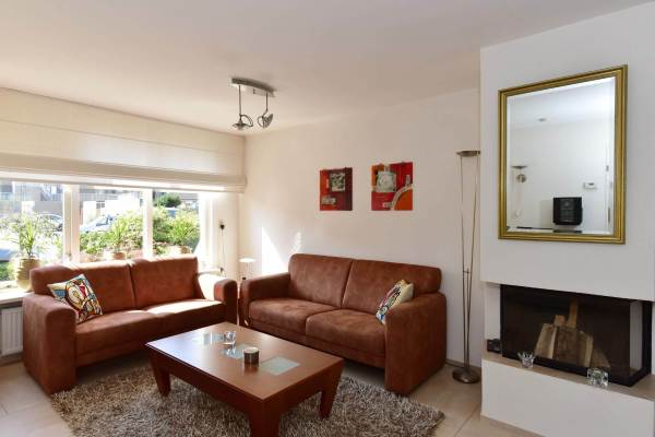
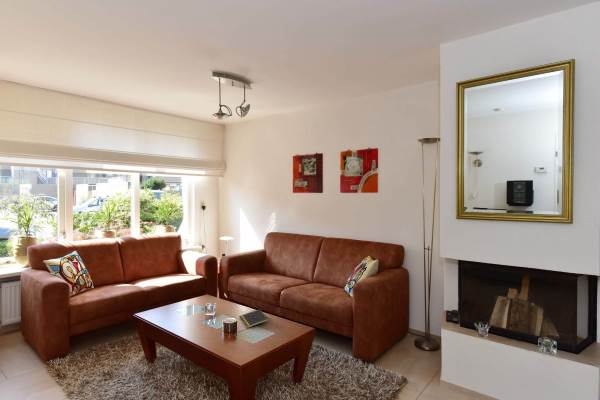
+ notepad (253, 318)
